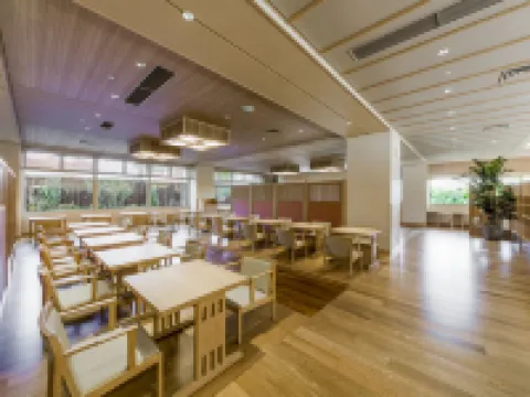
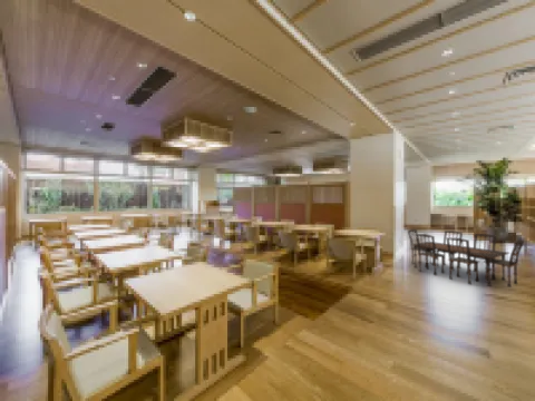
+ dining table (455, 253)
